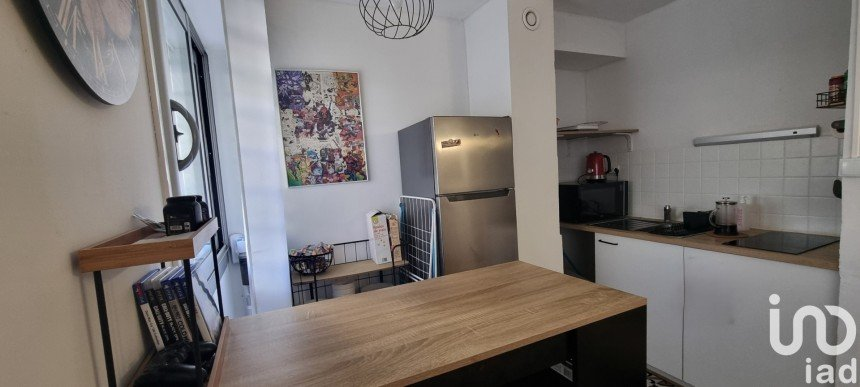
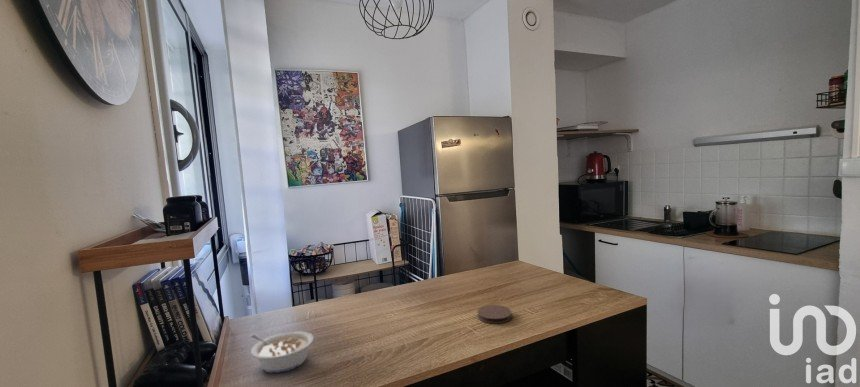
+ legume (281, 351)
+ coaster (494, 313)
